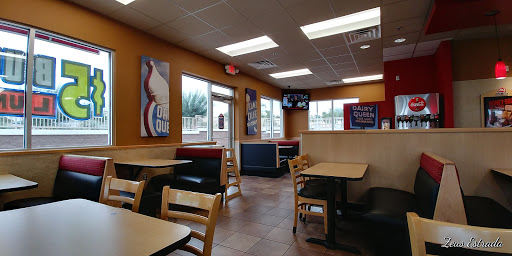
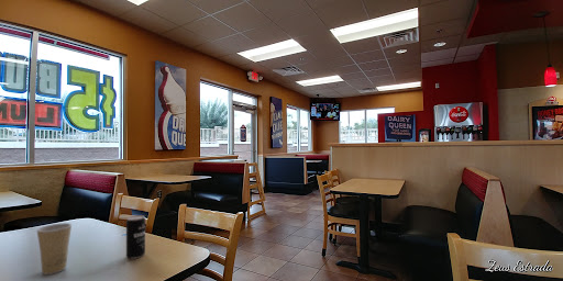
+ beverage can (135, 236)
+ paper cup (54, 248)
